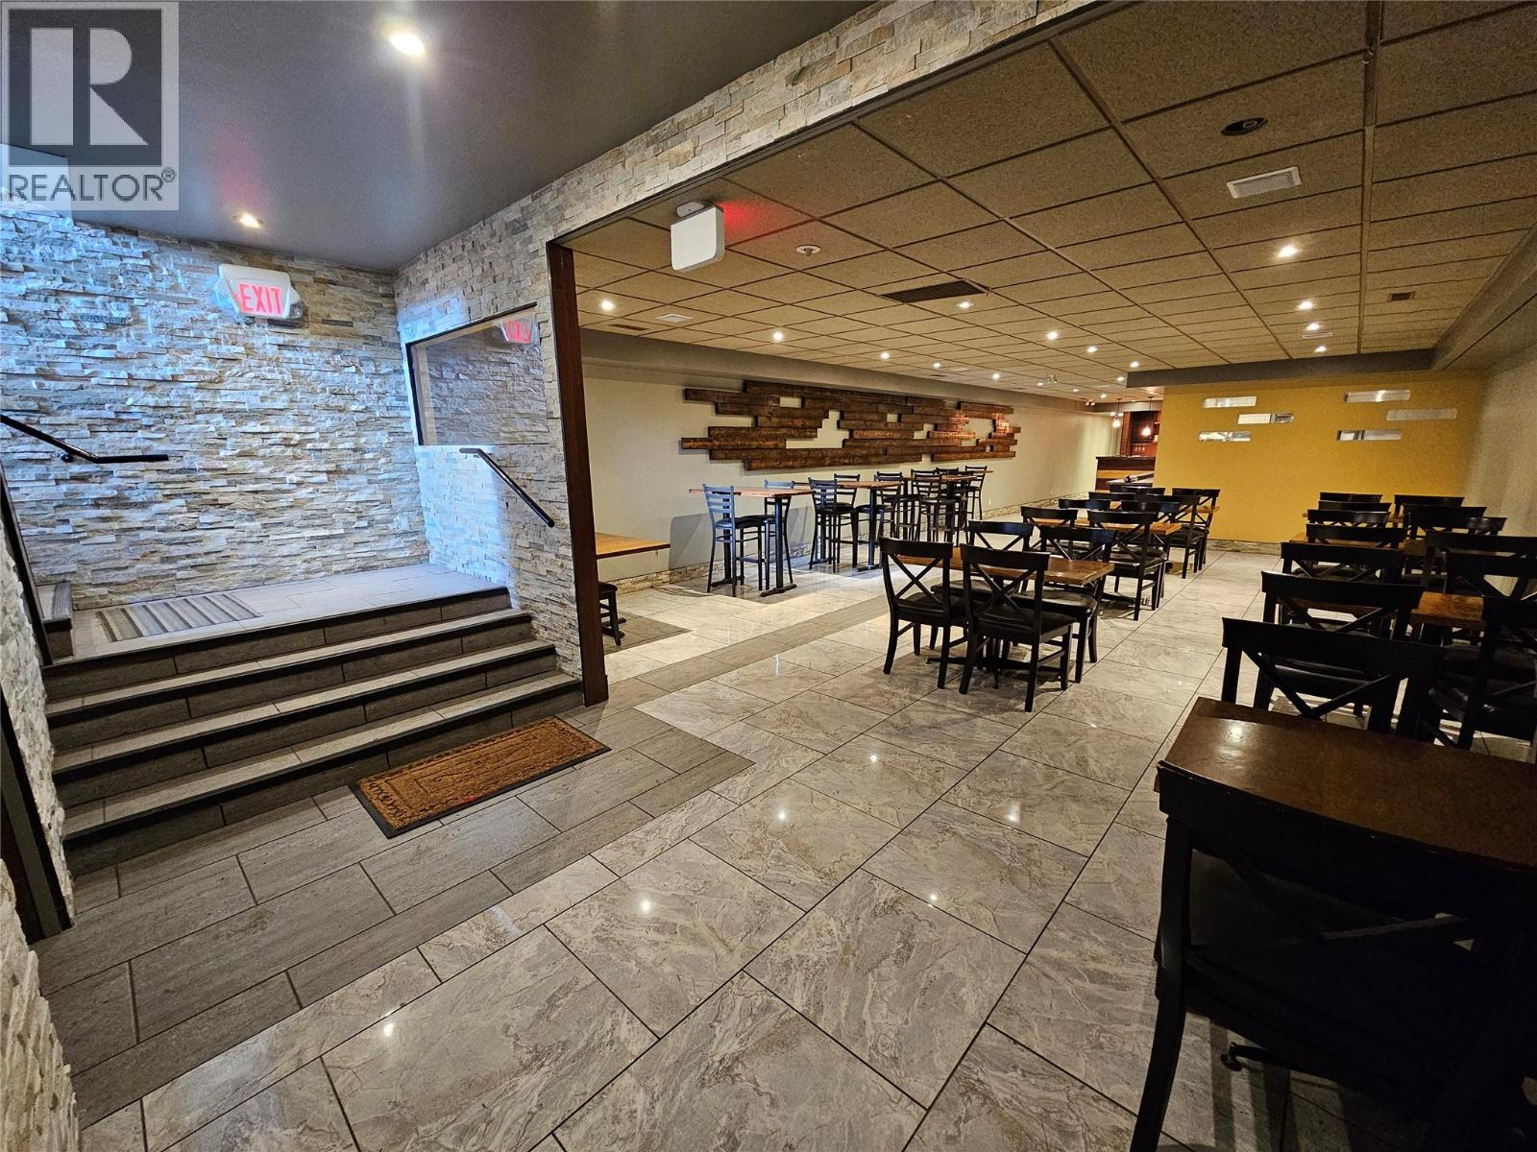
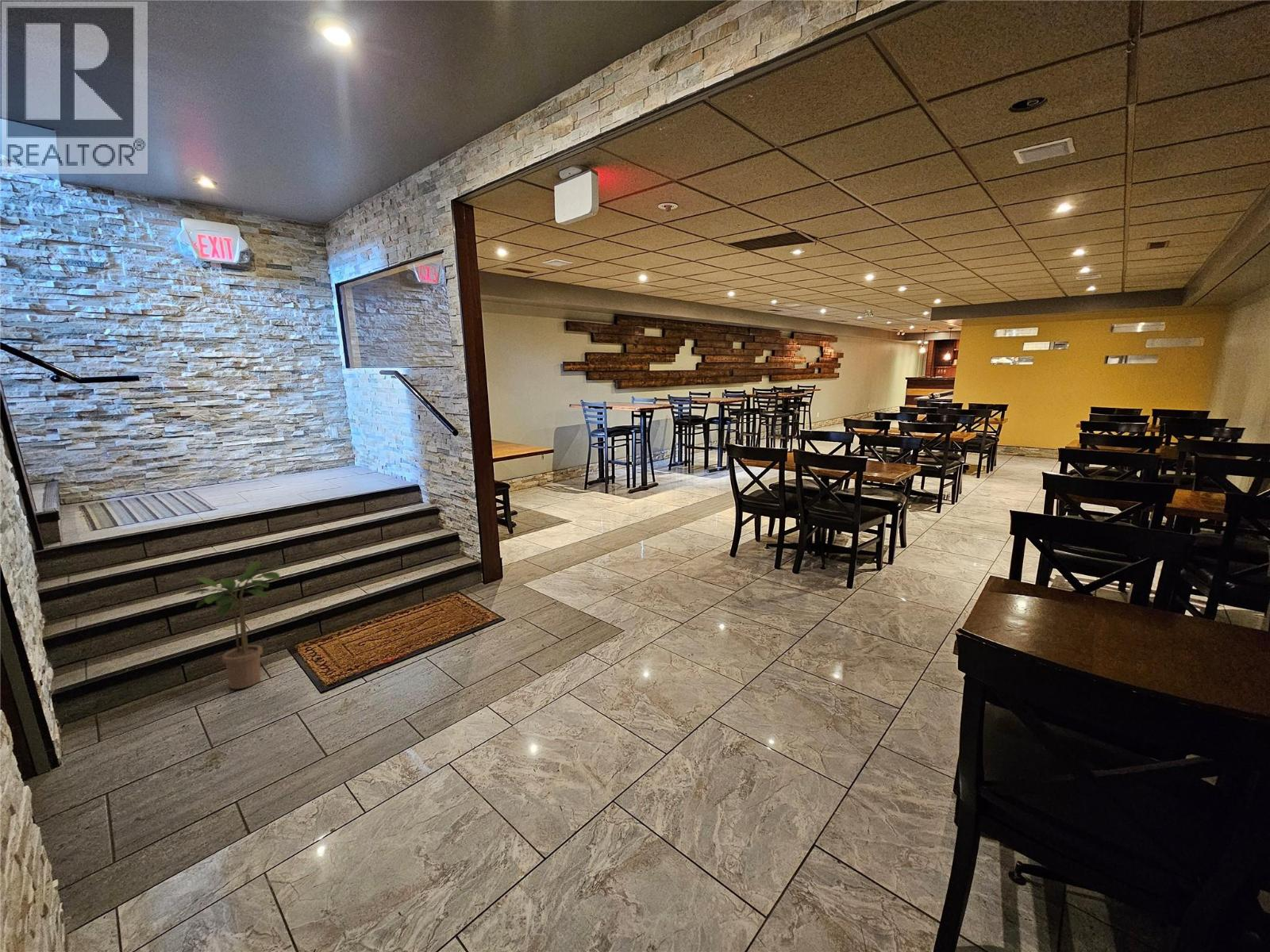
+ potted plant (242, 620)
